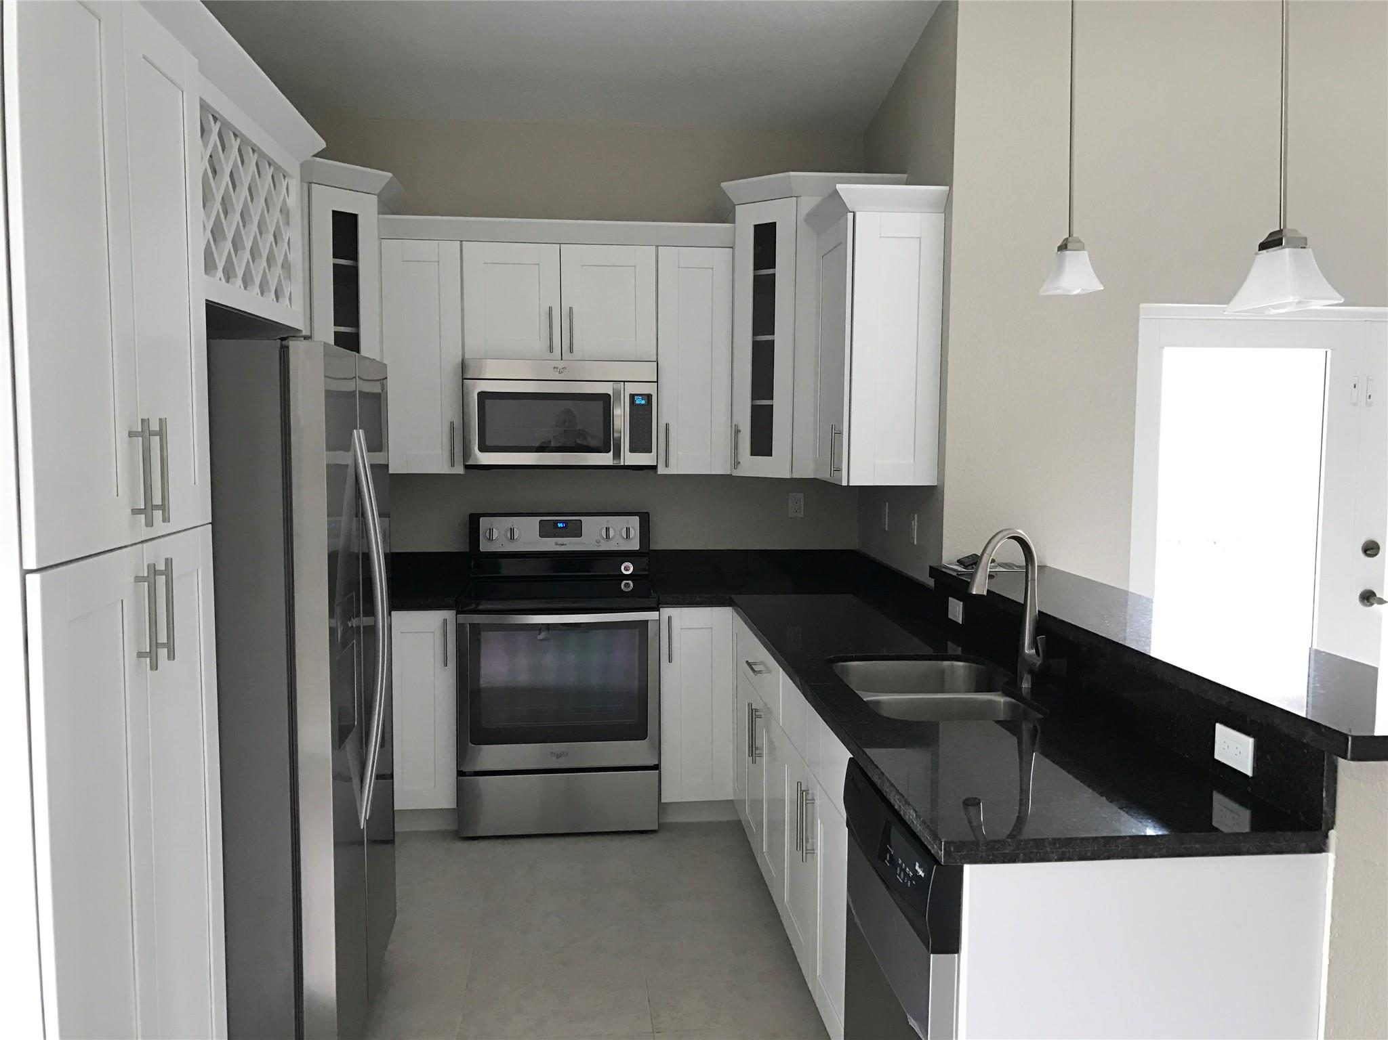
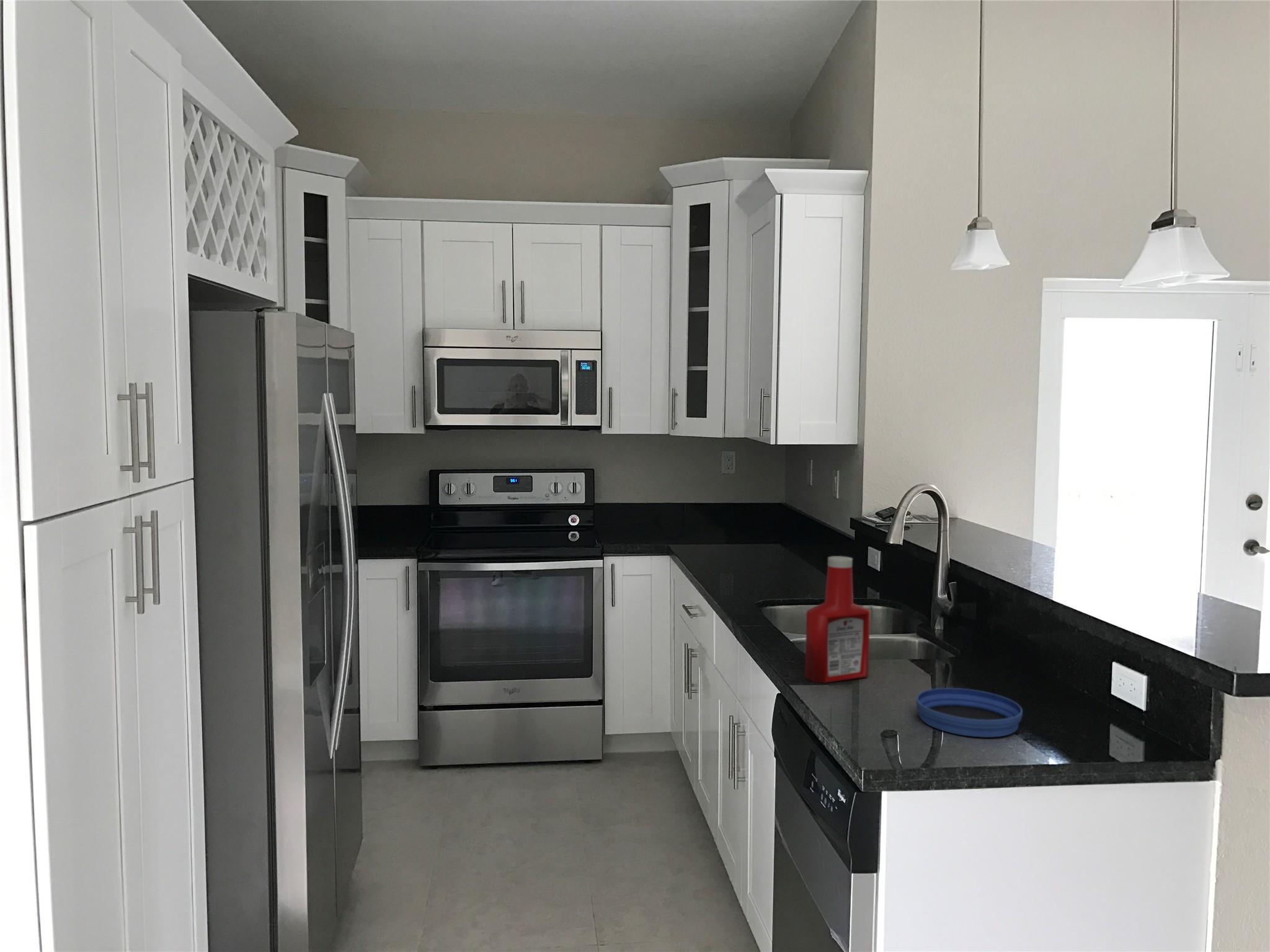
+ soap bottle (838, 617)
+ bowl (968, 712)
